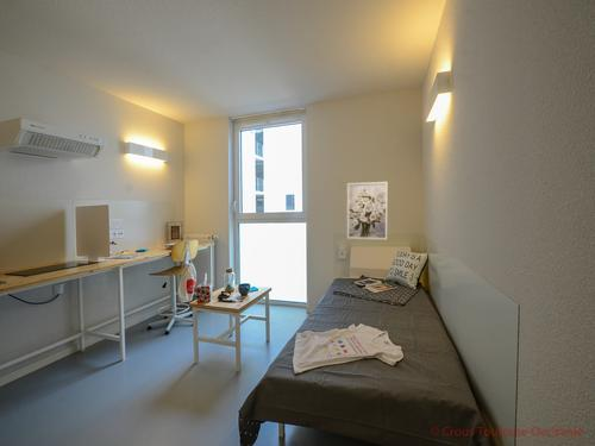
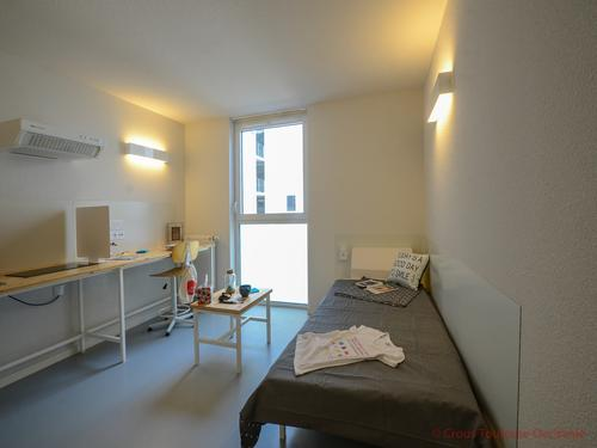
- wall art (367, 211)
